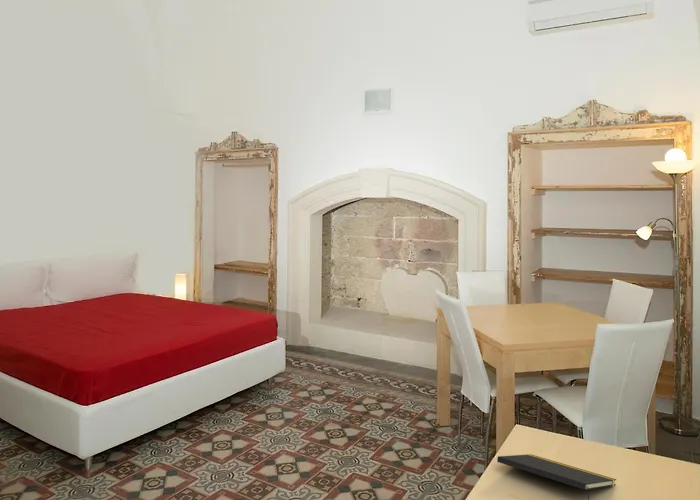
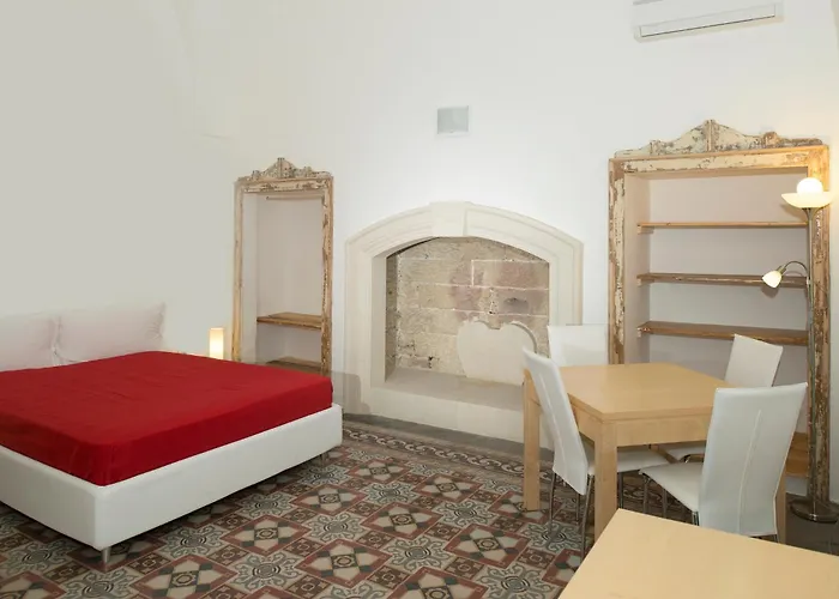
- notepad (555, 470)
